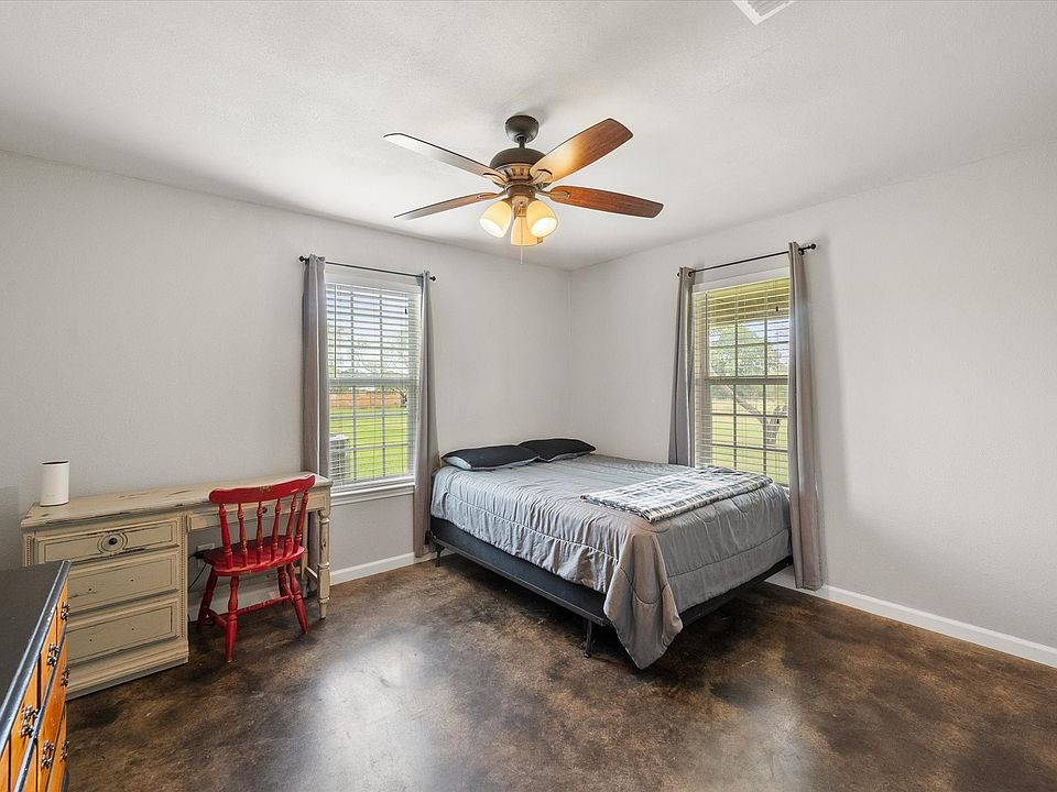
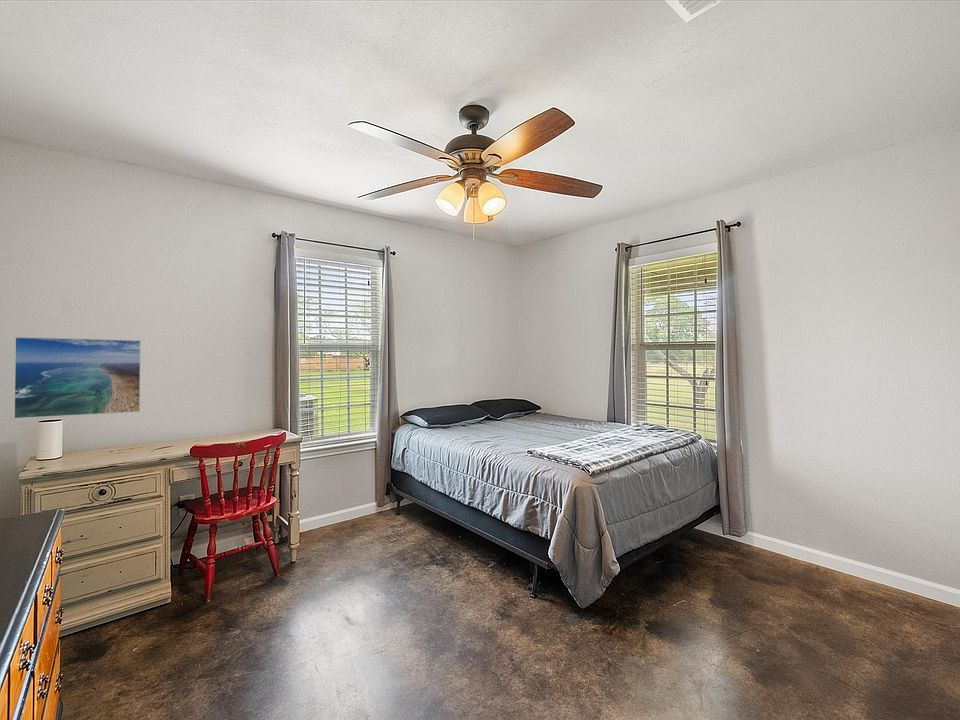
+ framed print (81, 376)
